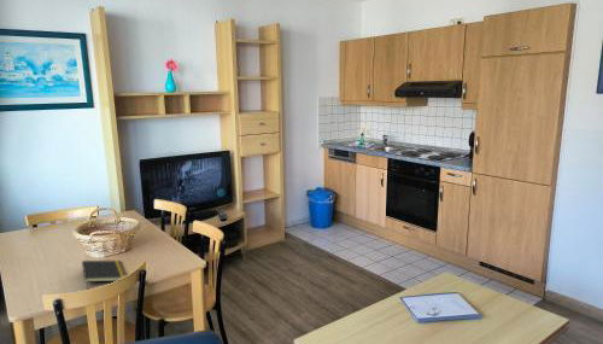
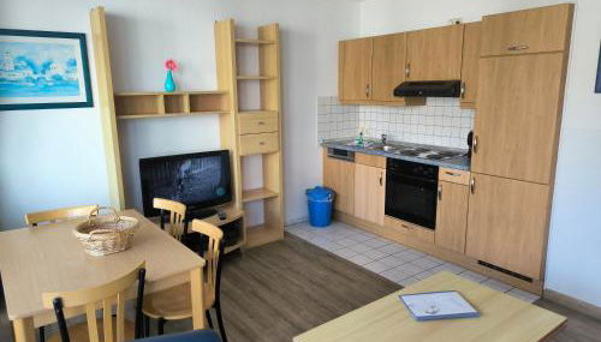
- notepad (104, 269)
